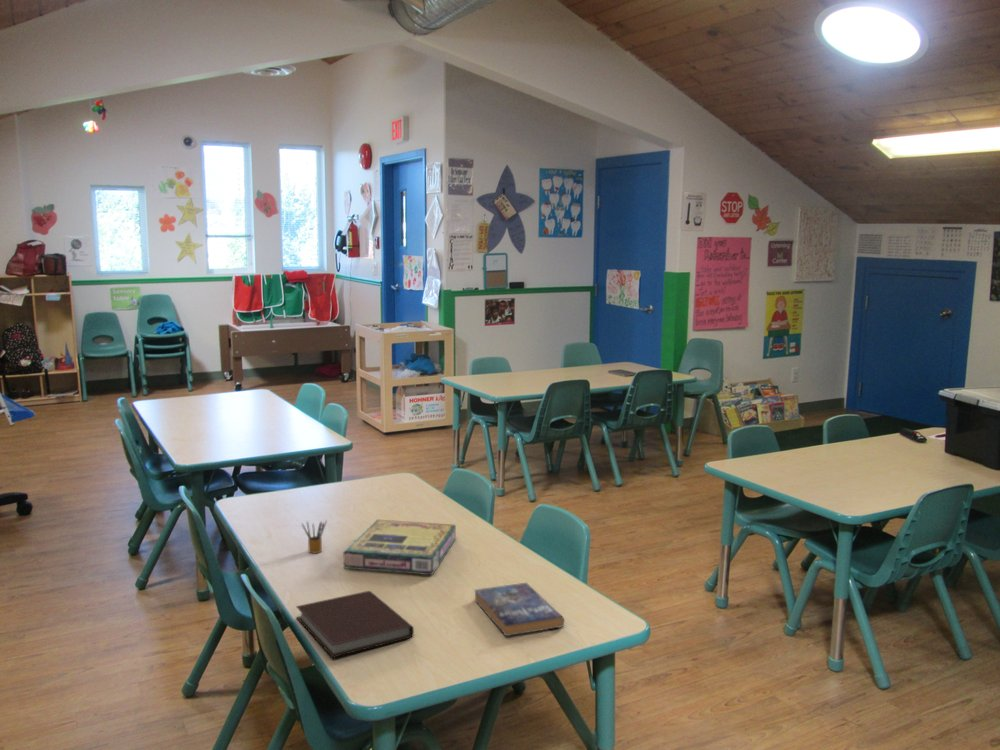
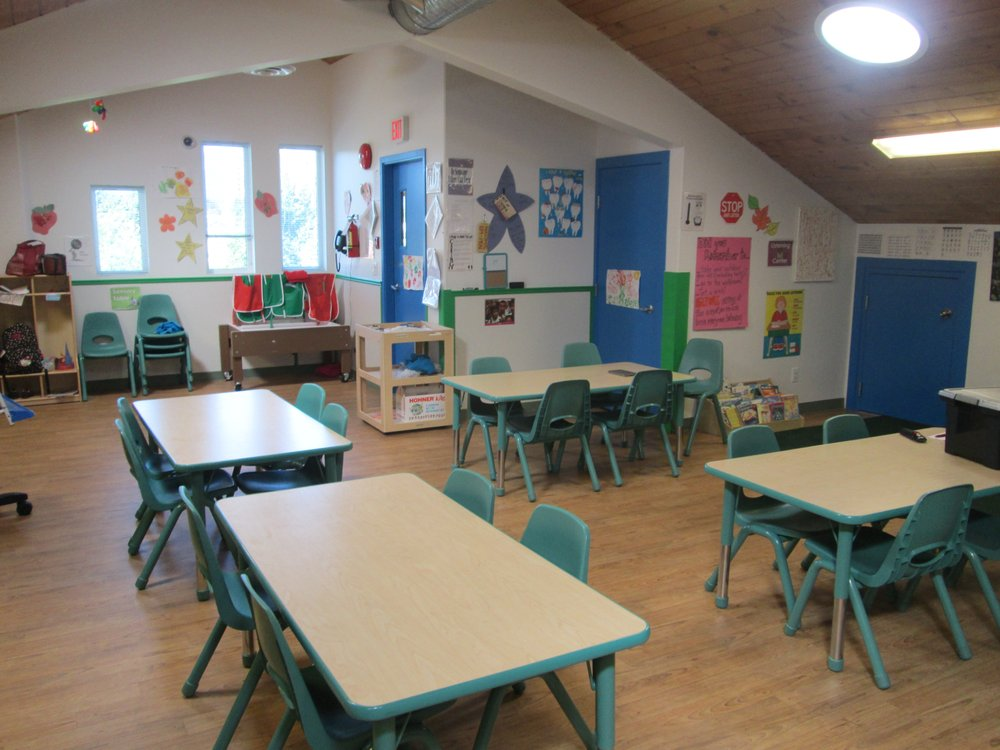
- video game box (402, 545)
- pencil box (314, 535)
- notebook (353, 621)
- book (517, 607)
